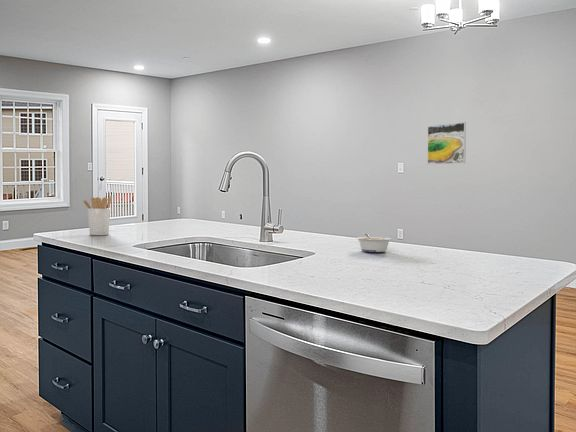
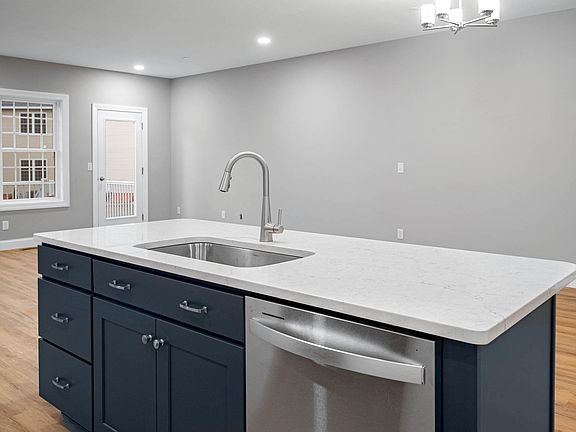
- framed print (446, 144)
- legume (372, 243)
- utensil holder (99, 215)
